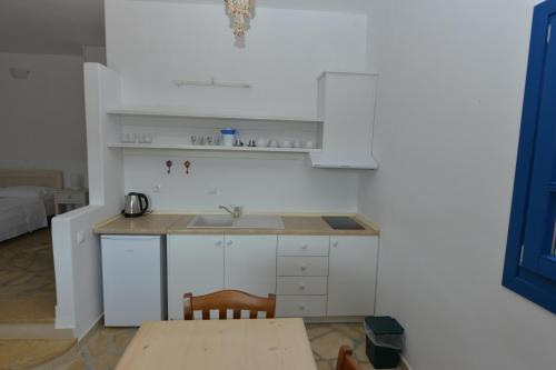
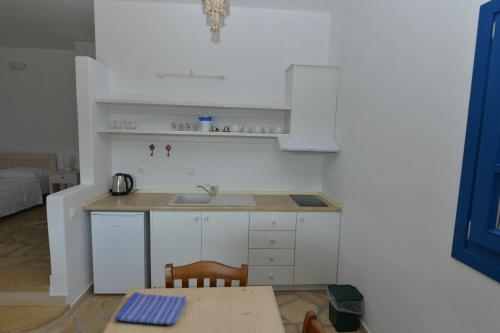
+ dish towel (152, 306)
